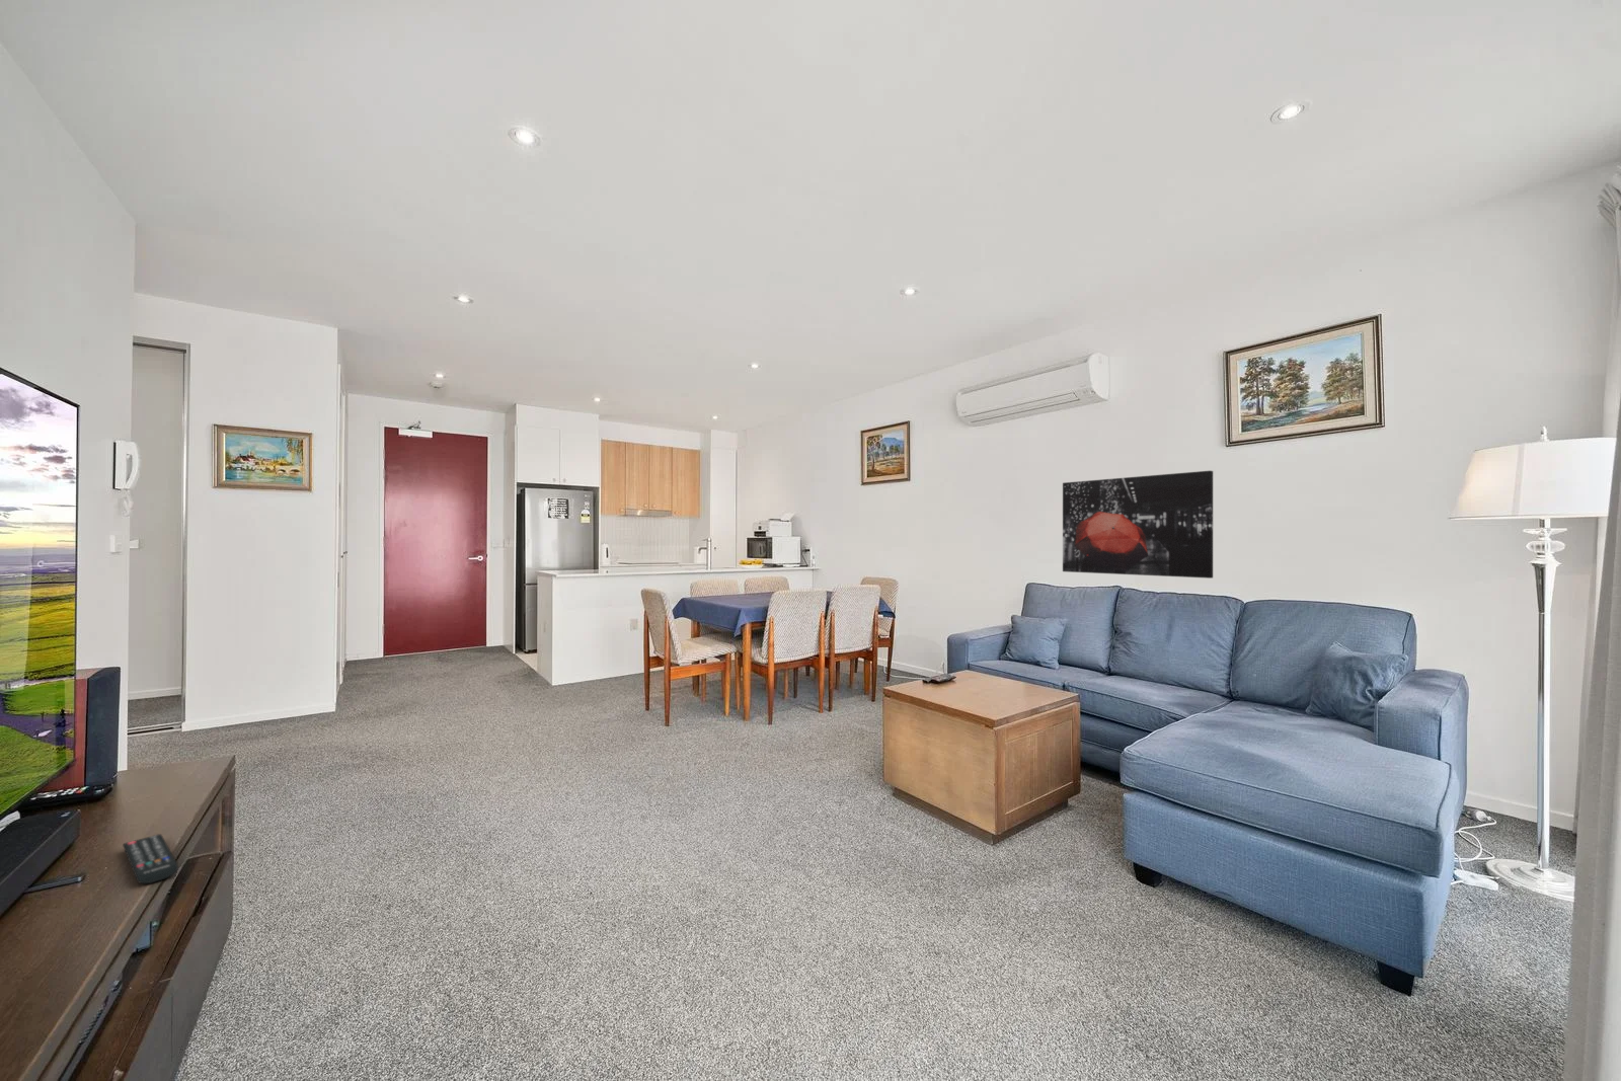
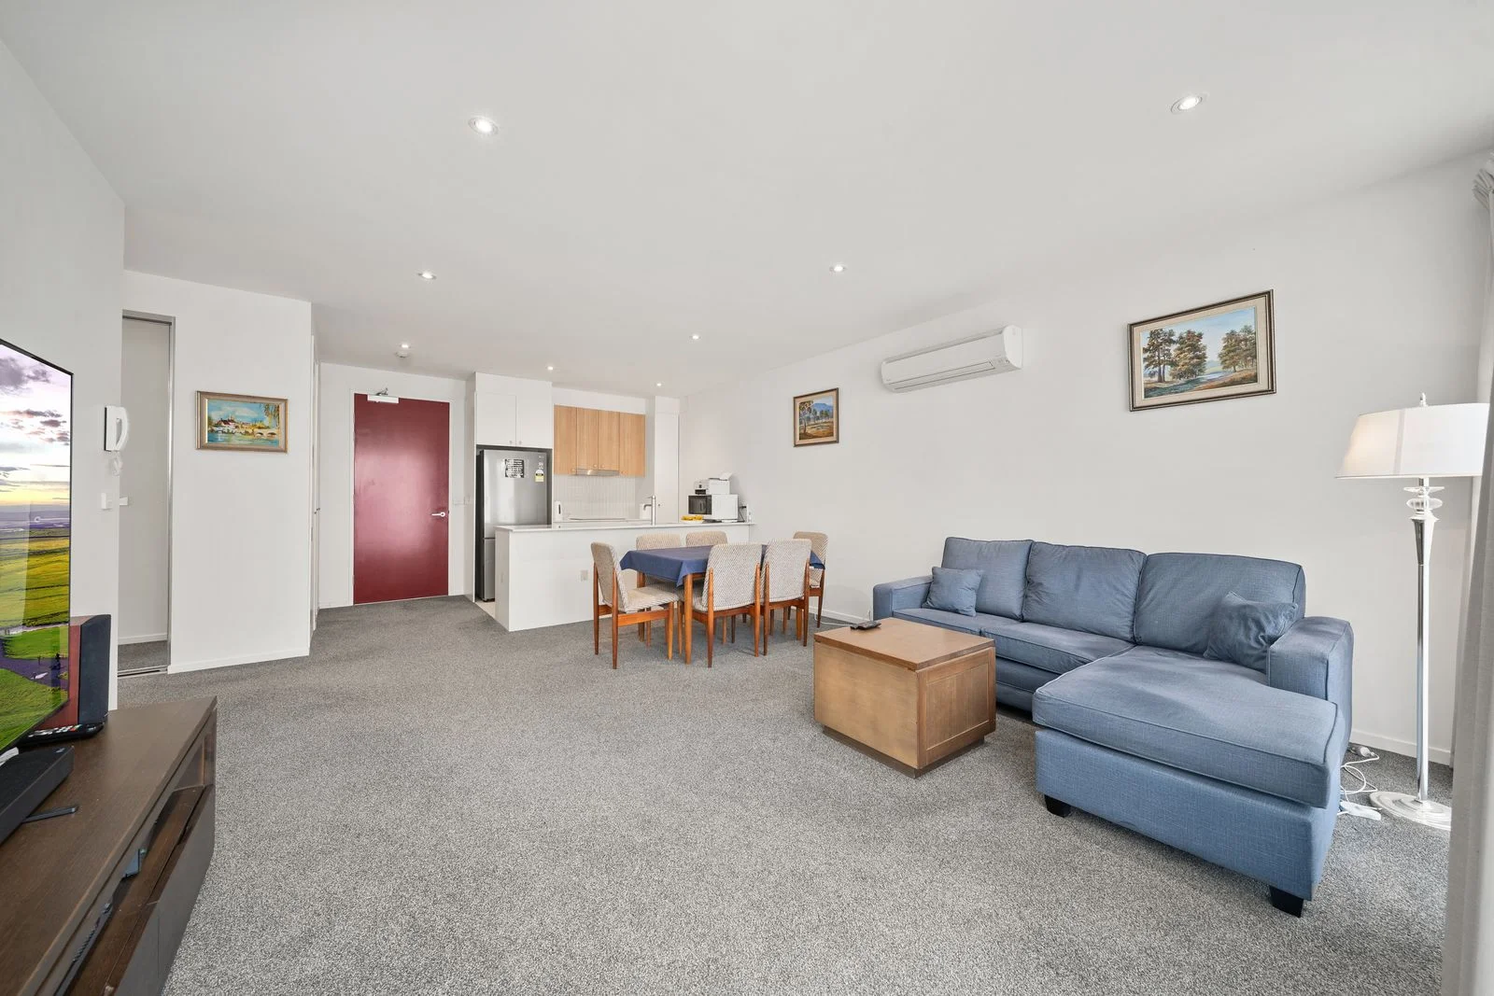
- wall art (1130, 526)
- remote control (148, 857)
